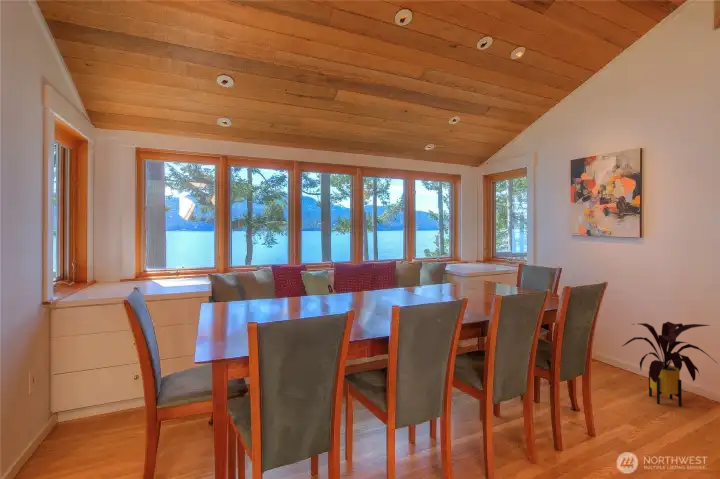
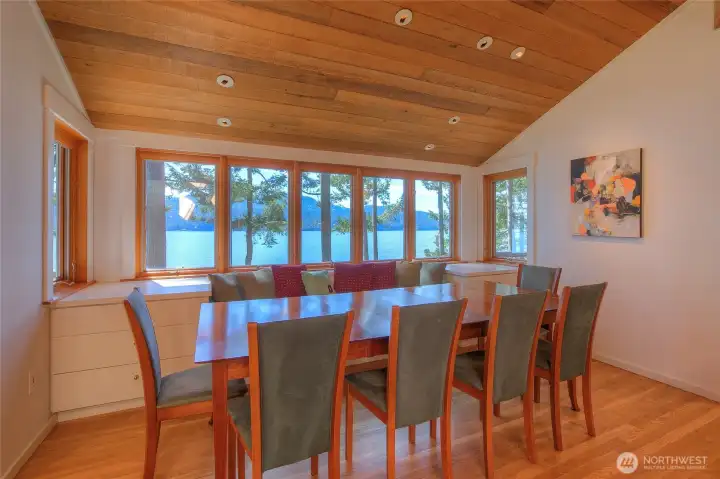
- house plant (664, 359)
